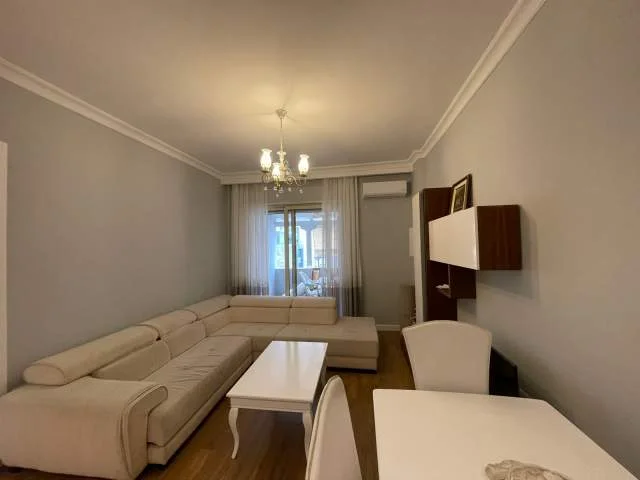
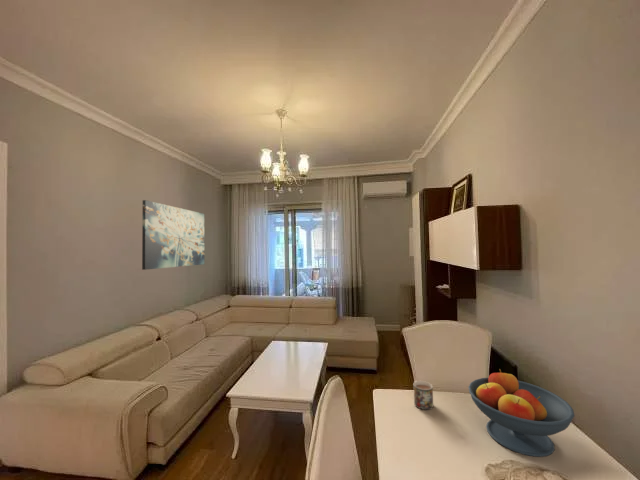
+ wall art (178, 237)
+ fruit bowl (517, 409)
+ mug (421, 392)
